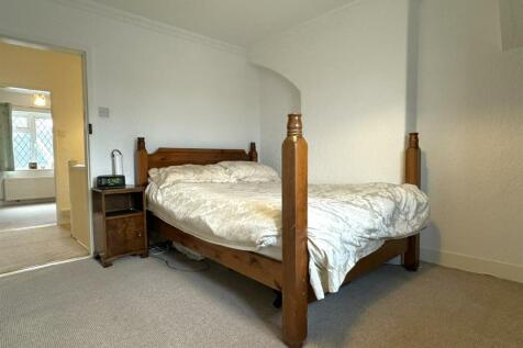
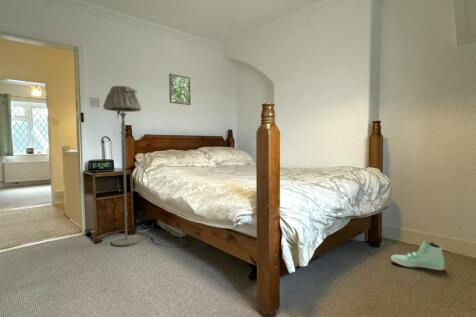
+ sneaker (416, 252)
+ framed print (180, 89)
+ floor lamp (124, 165)
